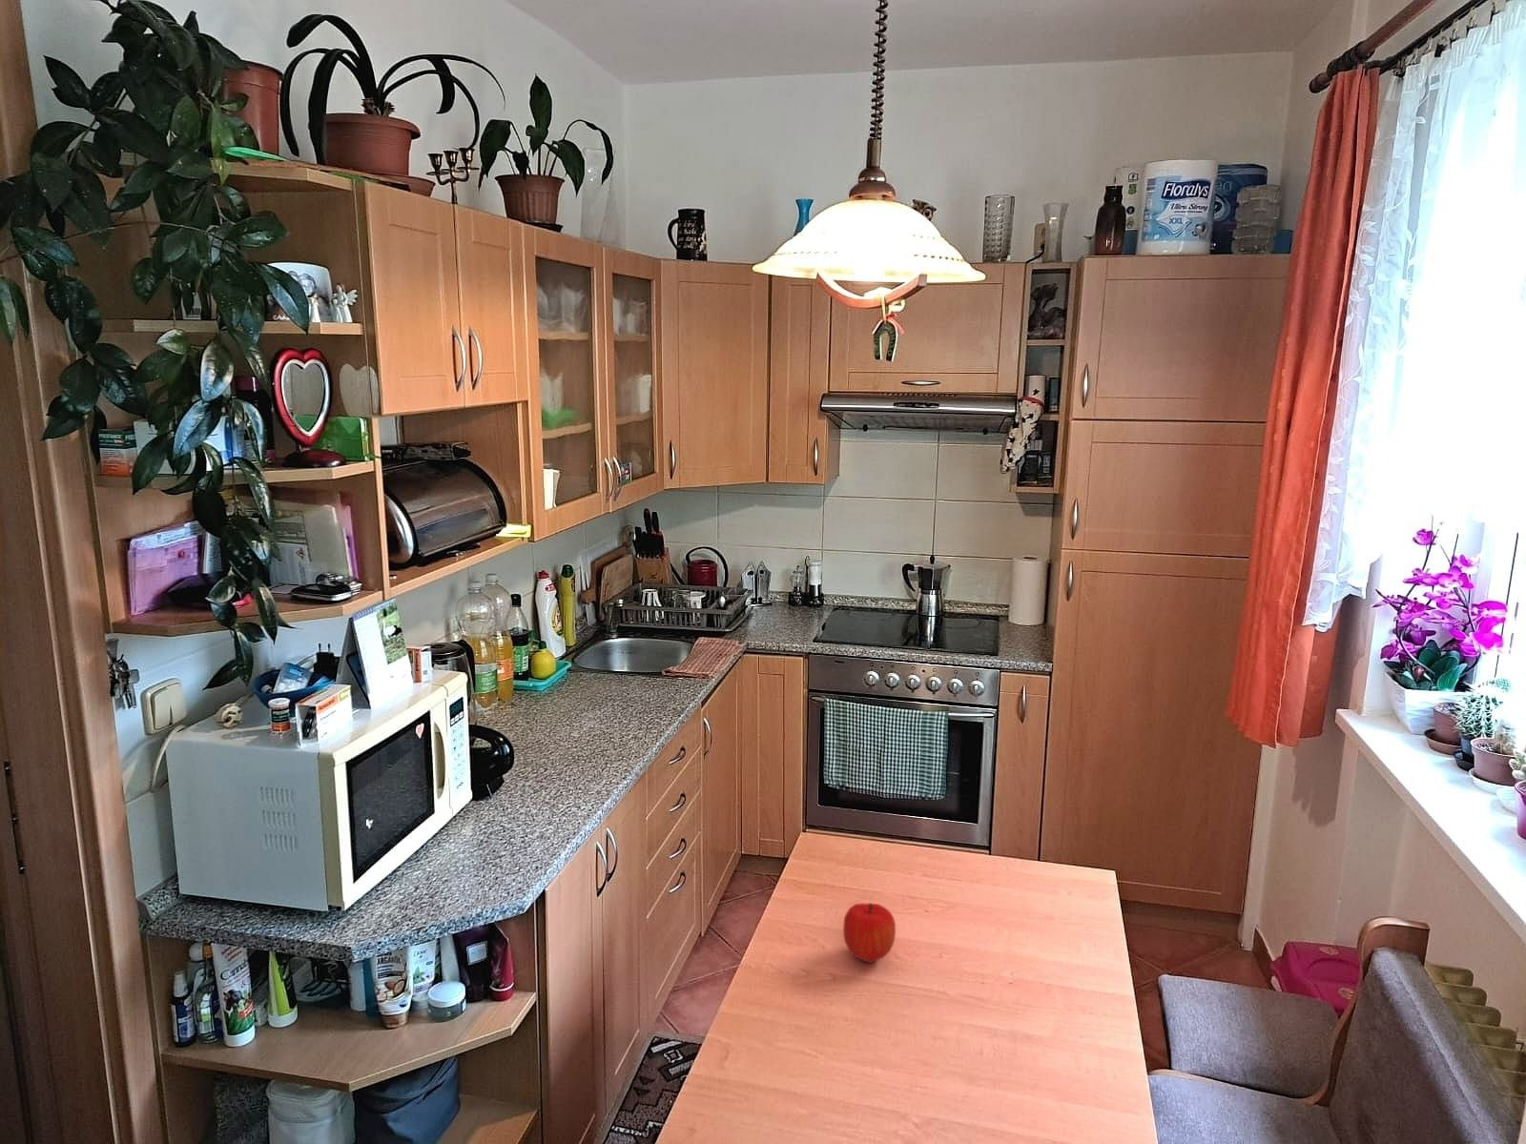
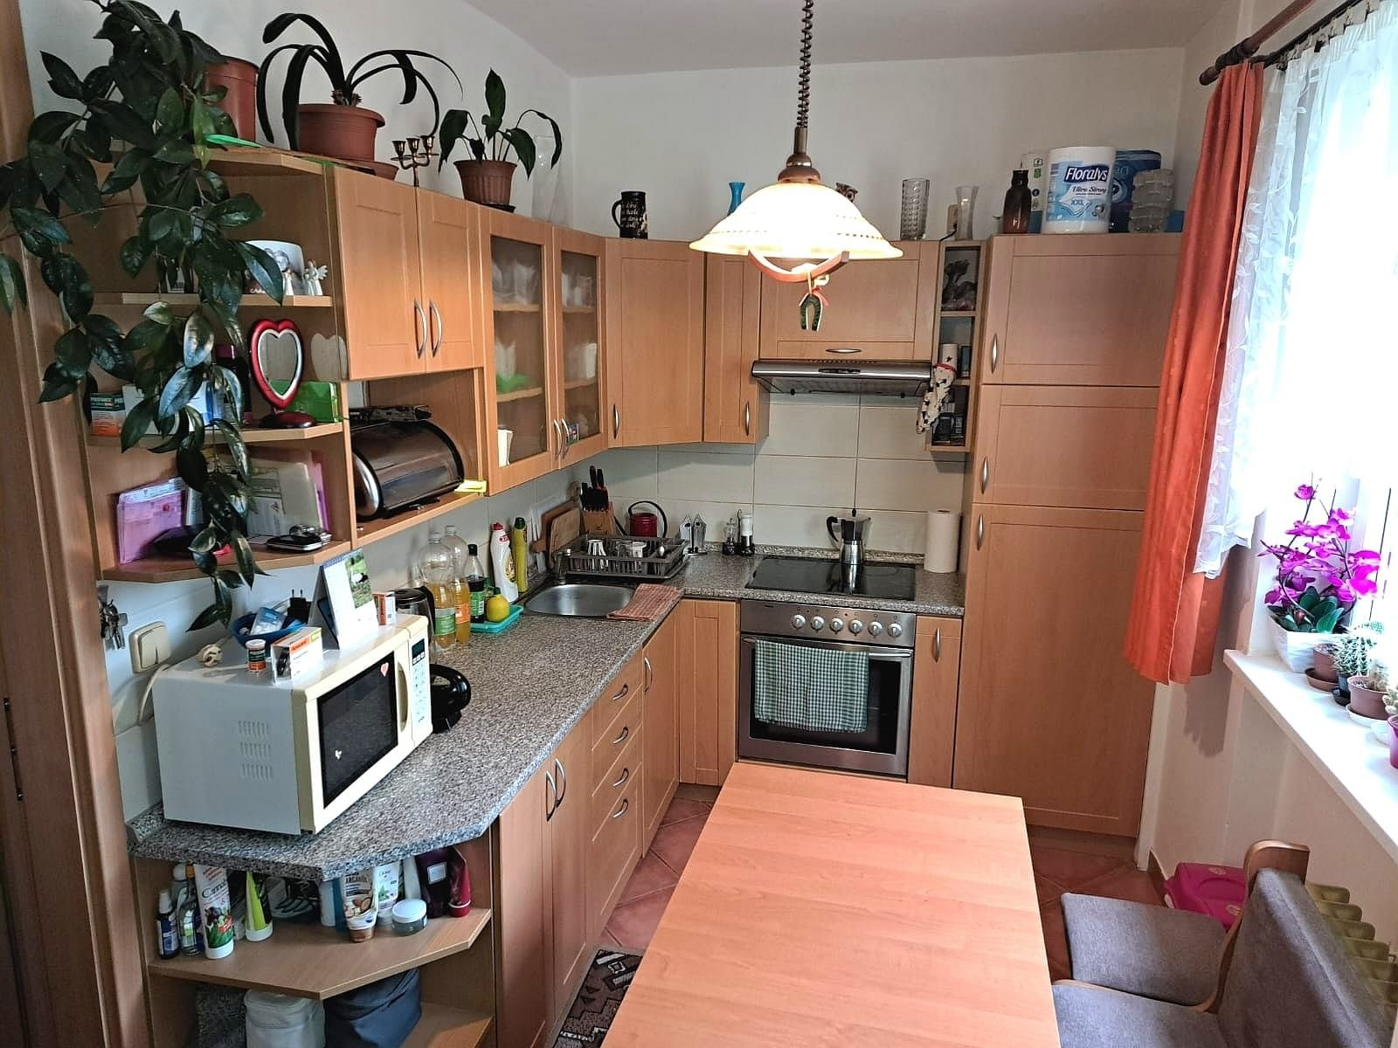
- fruit (869, 930)
